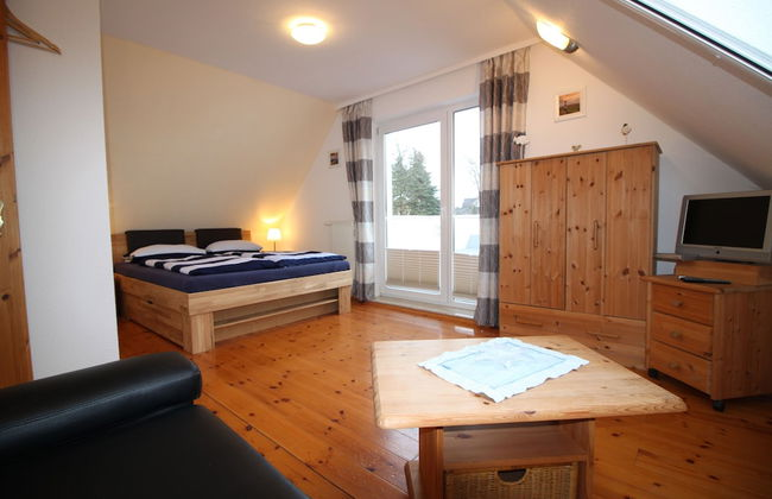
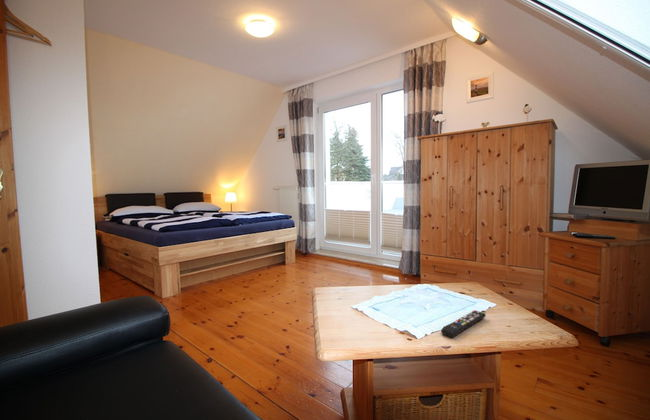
+ remote control (464, 322)
